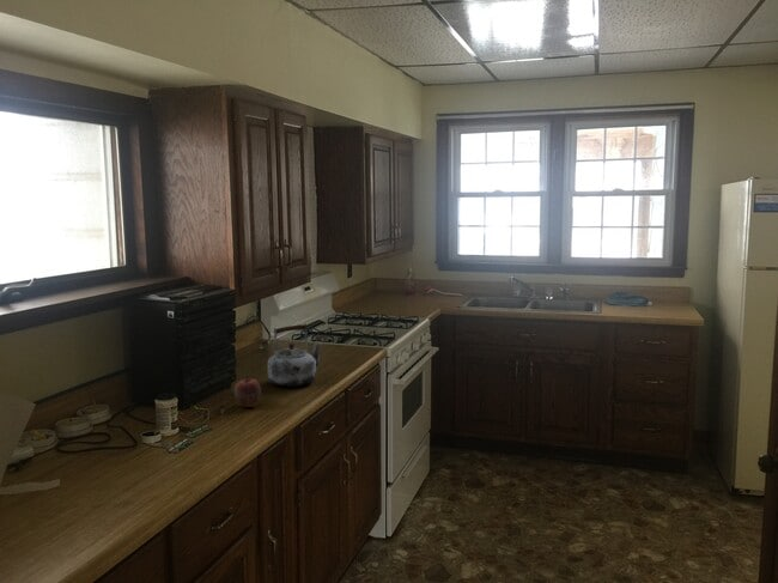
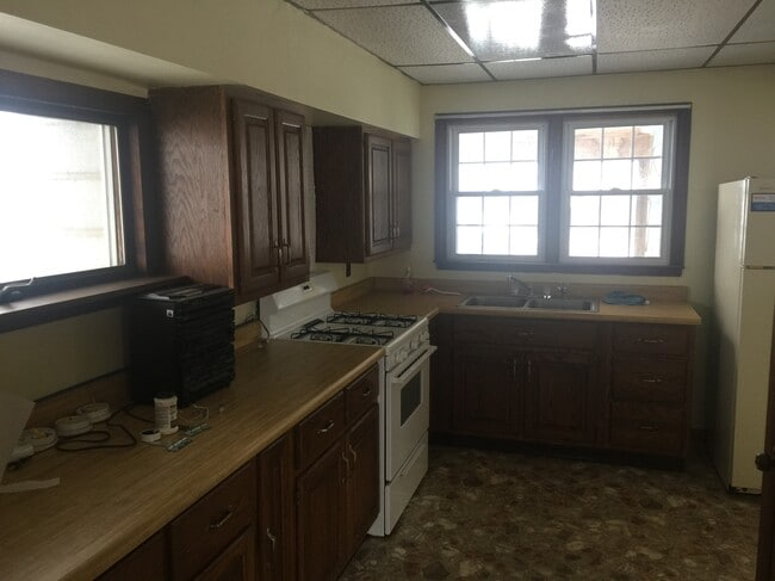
- kettle (296, 353)
- apple (248, 391)
